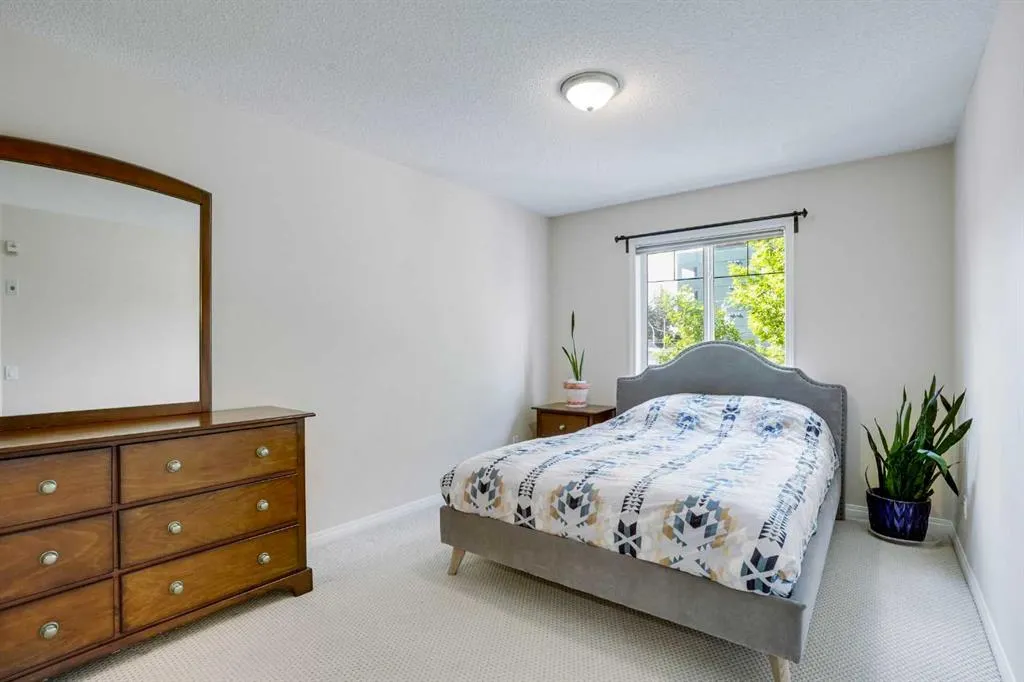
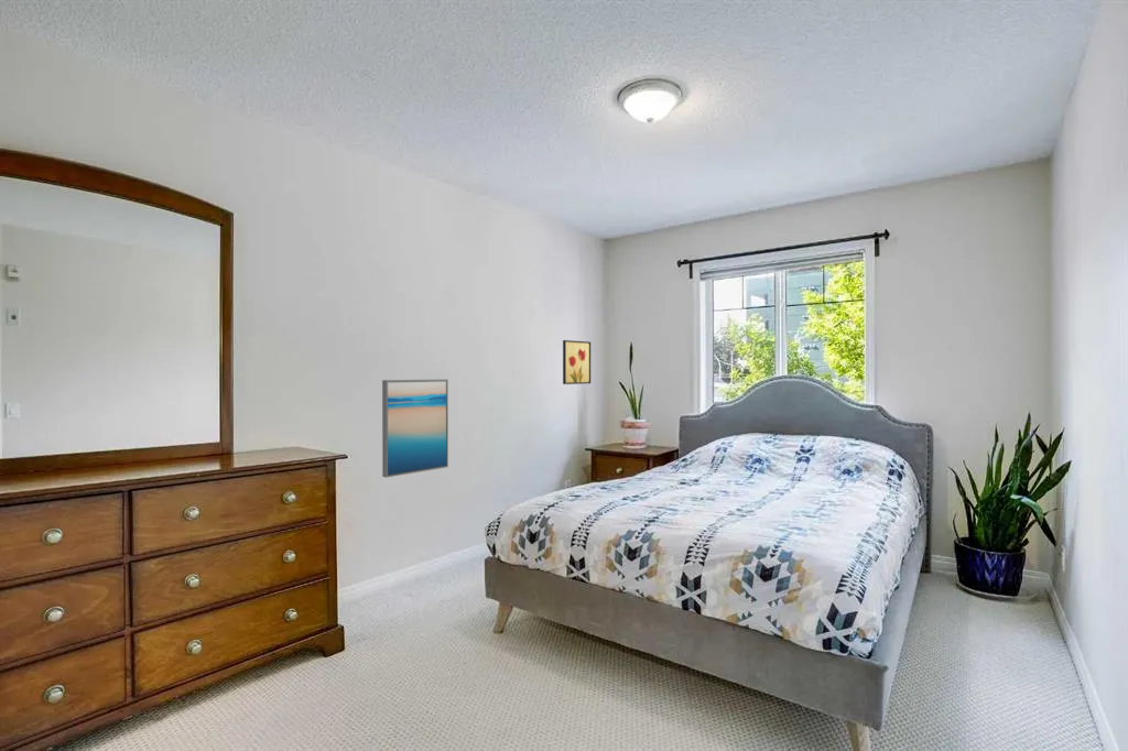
+ wall art (576, 362)
+ wall art (416, 425)
